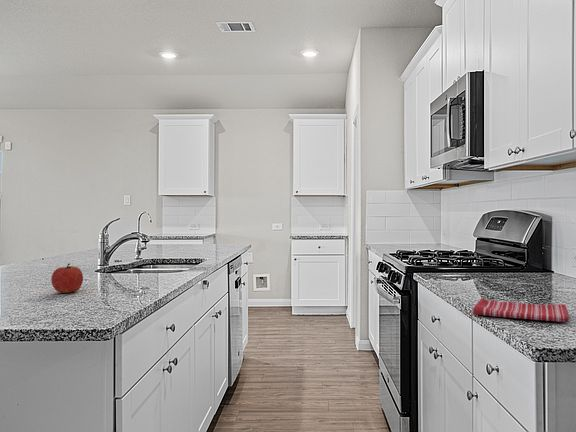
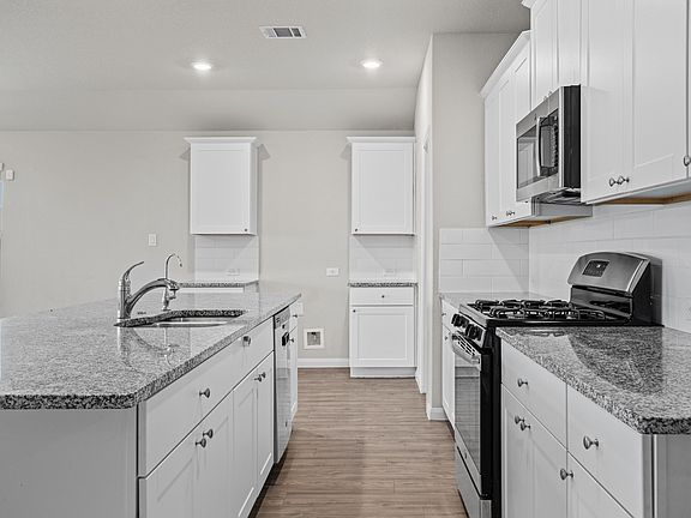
- apple (67, 277)
- dish towel (520, 309)
